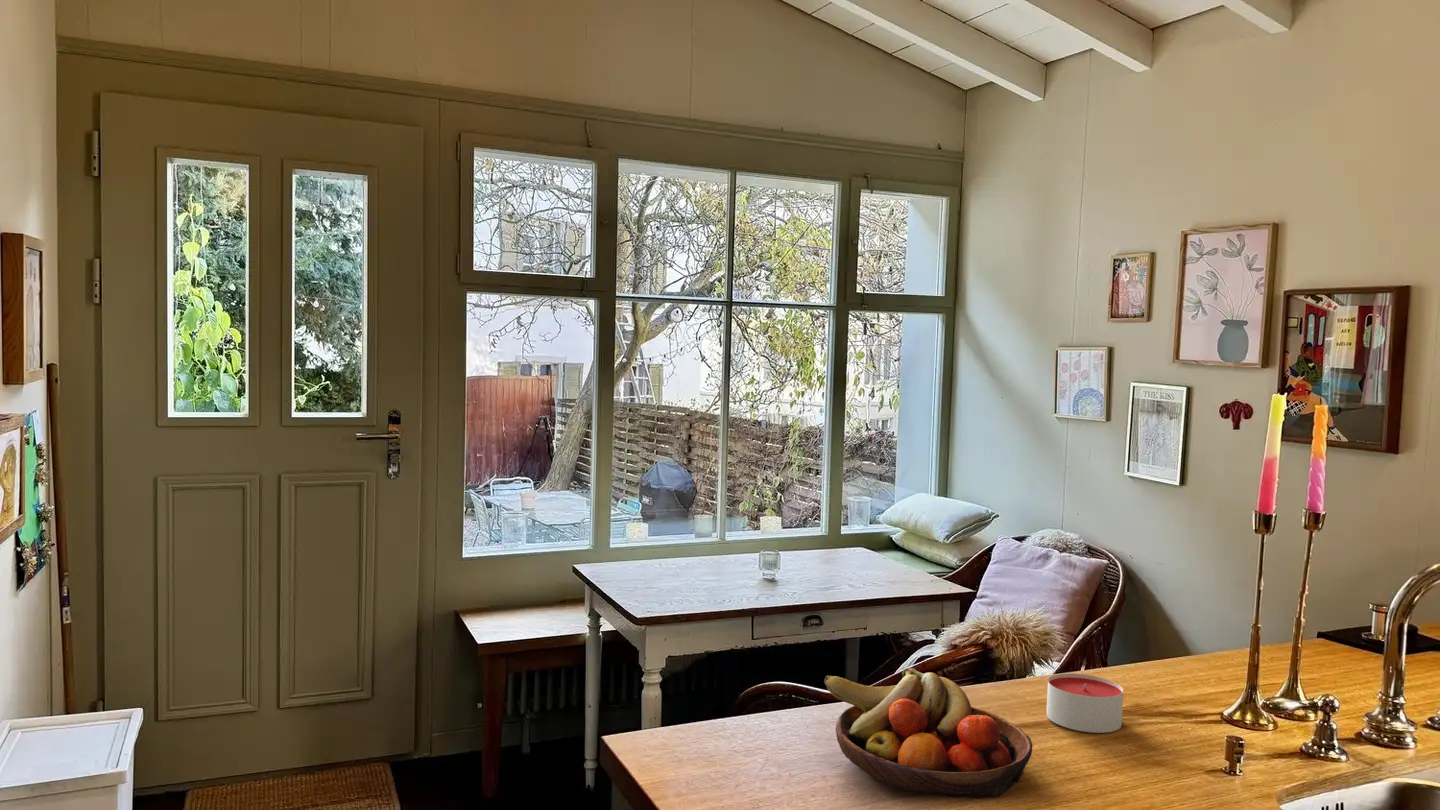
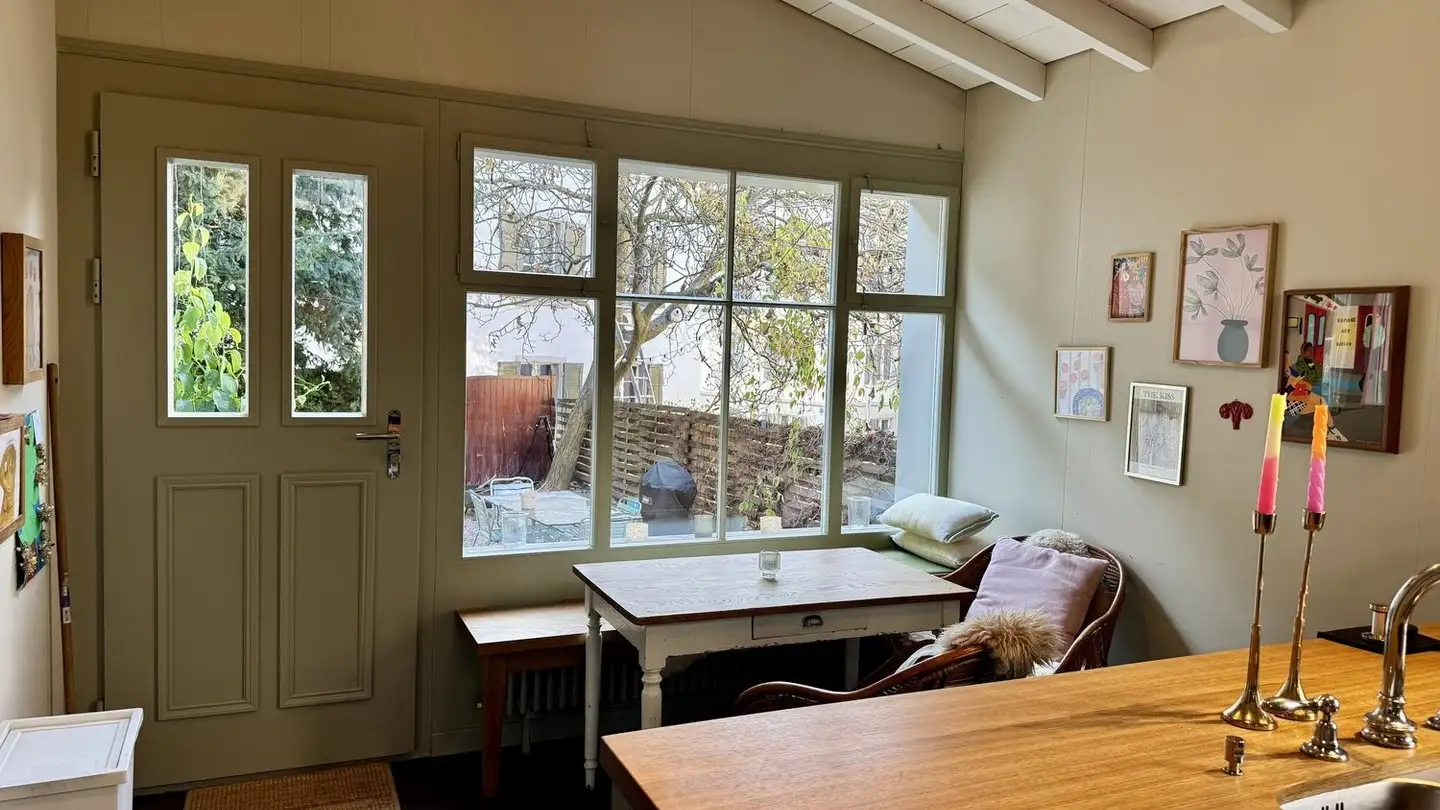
- fruit bowl (930, 724)
- candle (1084, 701)
